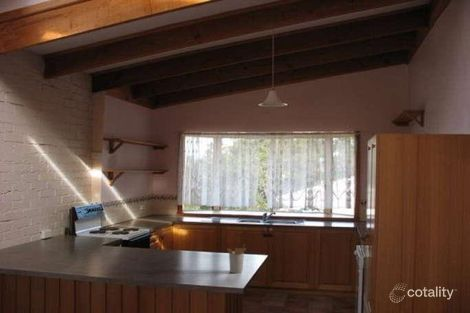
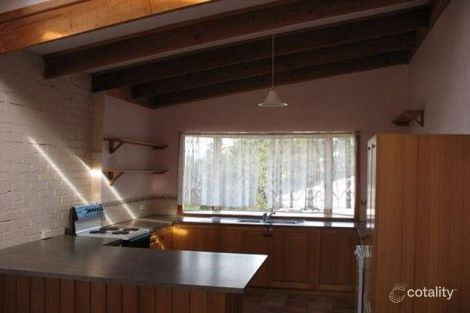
- utensil holder (237, 258)
